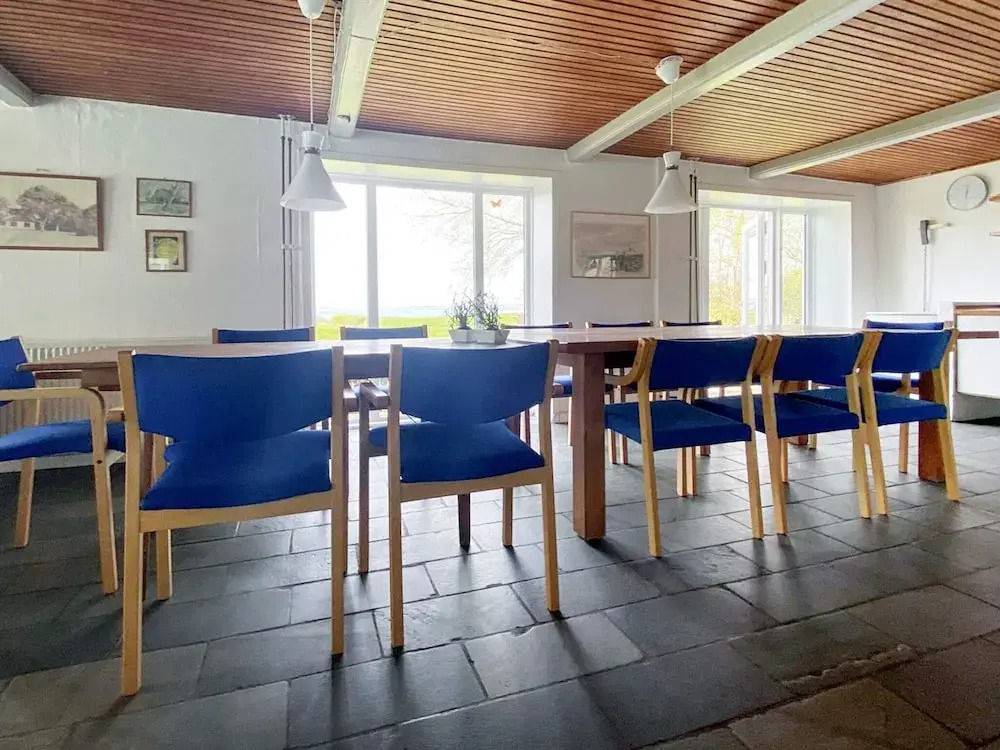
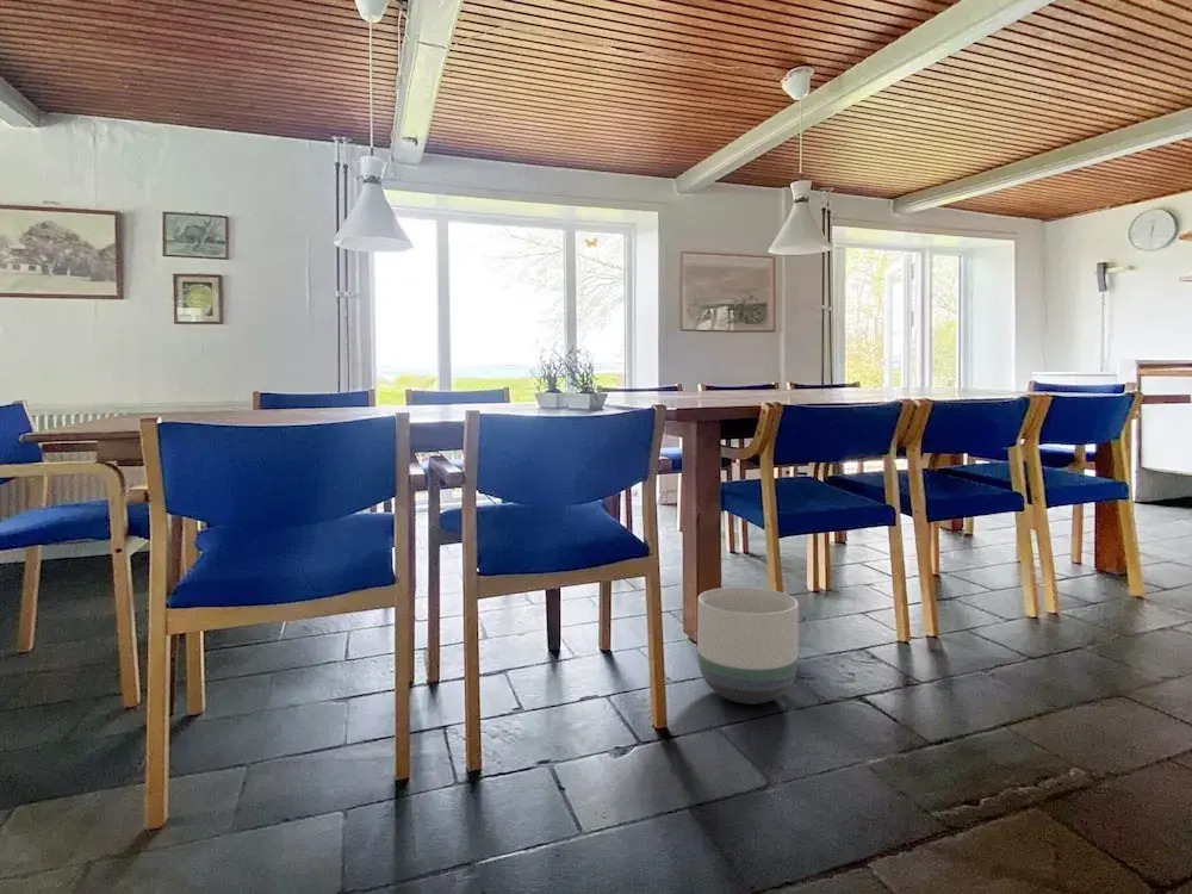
+ planter (746, 647)
